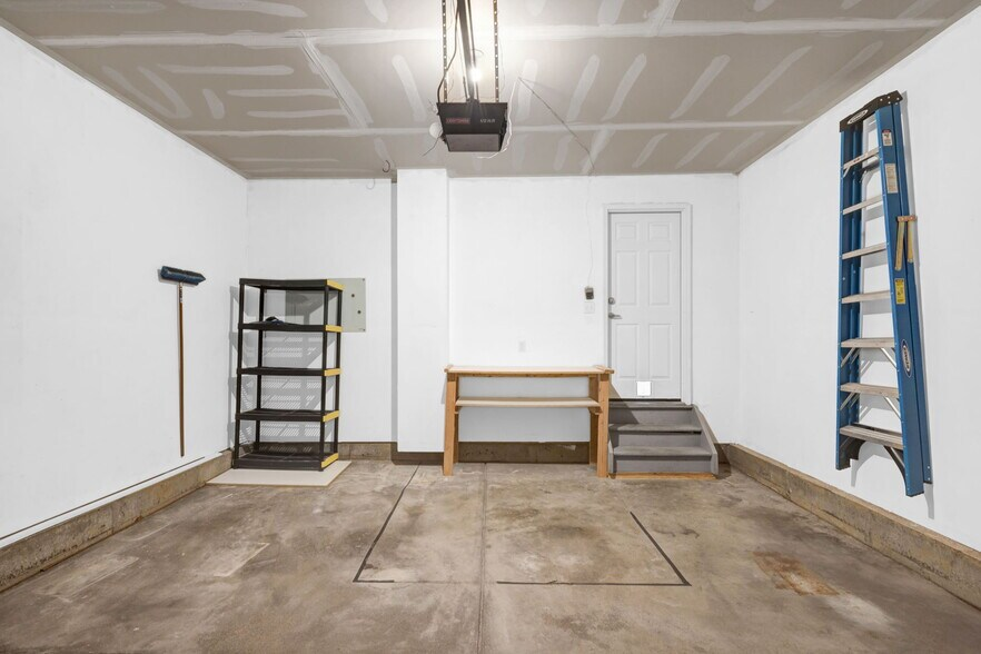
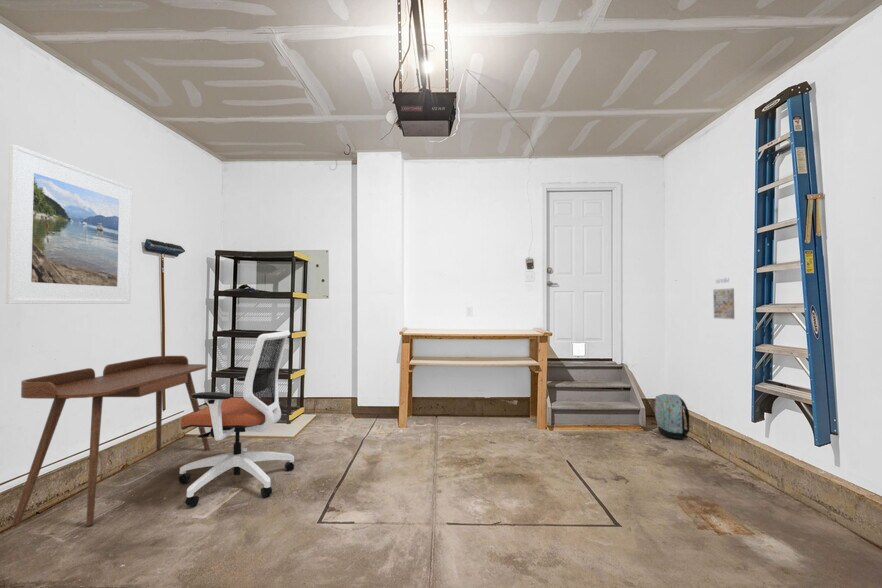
+ office chair (233, 406)
+ desk (156, 423)
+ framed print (79, 236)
+ calendar (723, 298)
+ backpack (670, 414)
